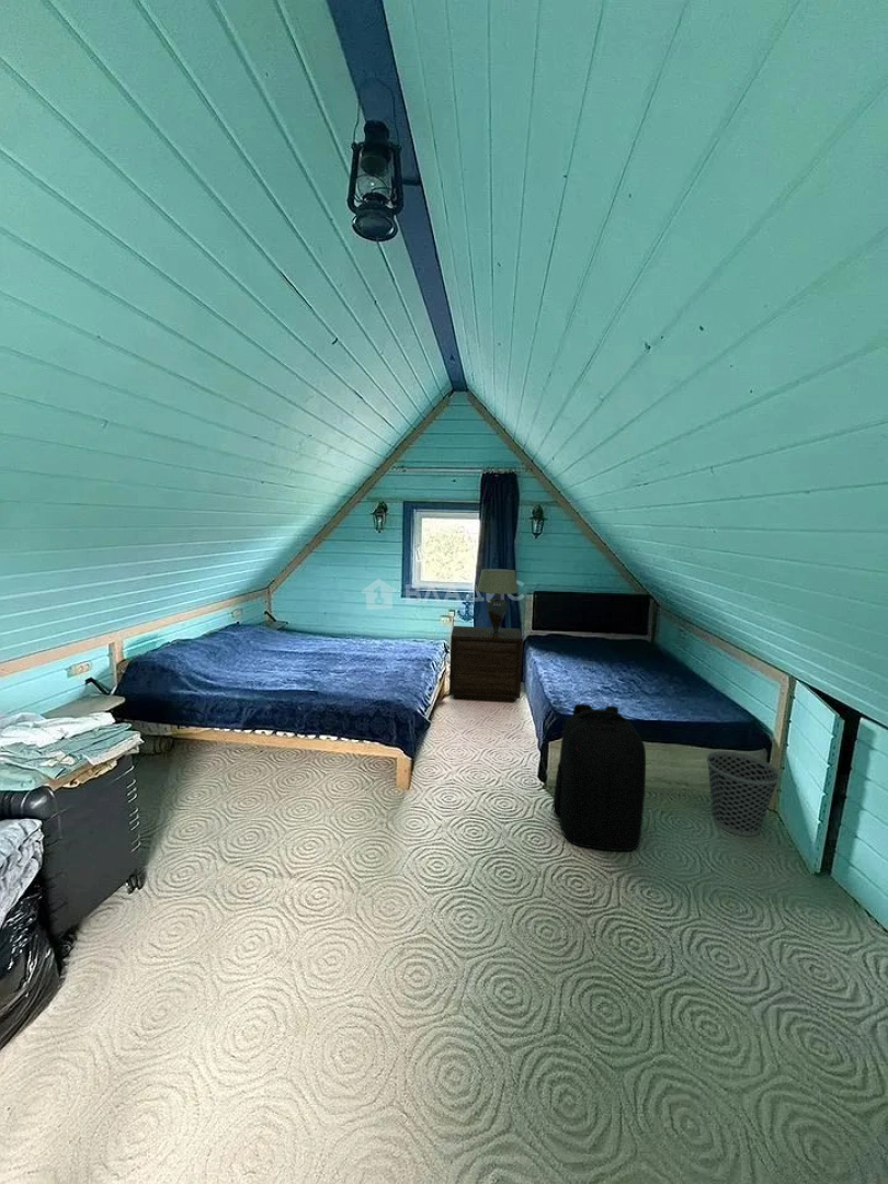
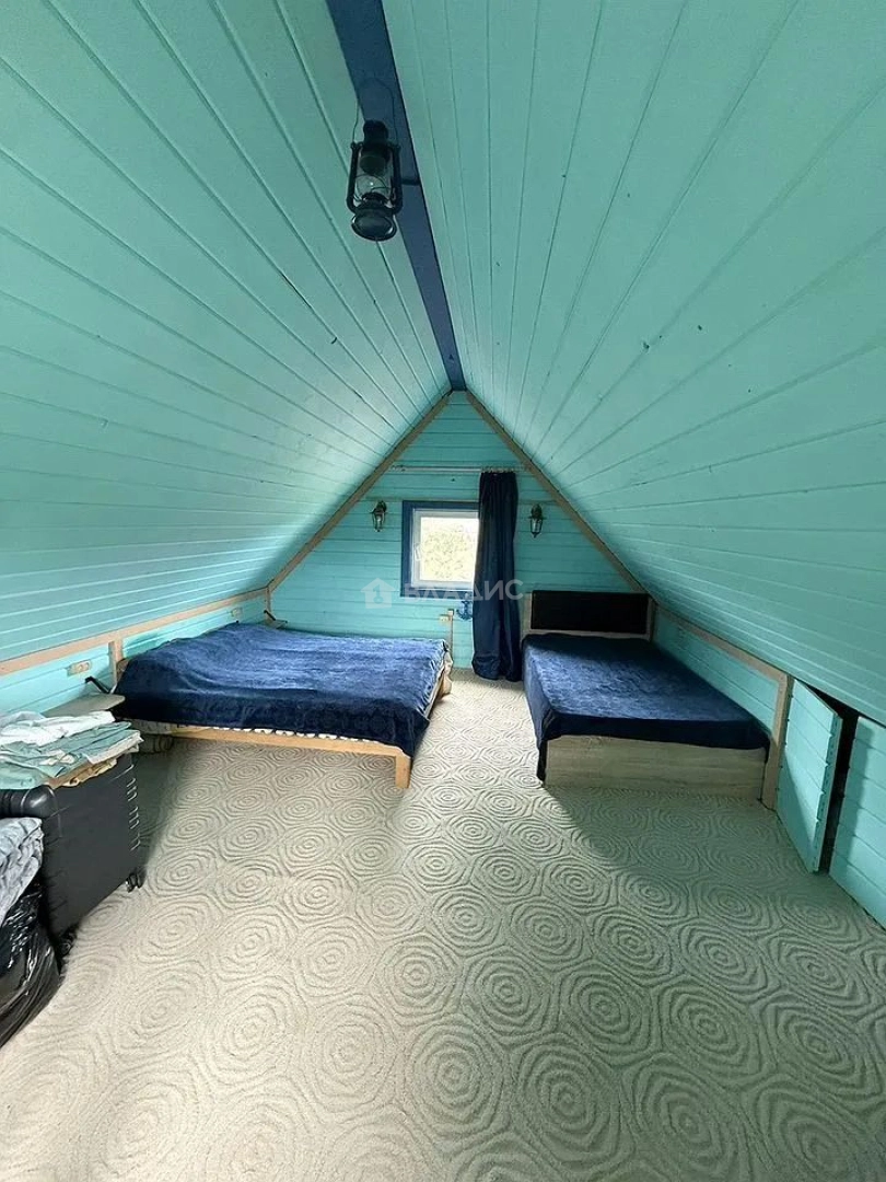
- nightstand (485, 662)
- backpack (599, 766)
- lampshade (497, 601)
- wastebasket (738, 795)
